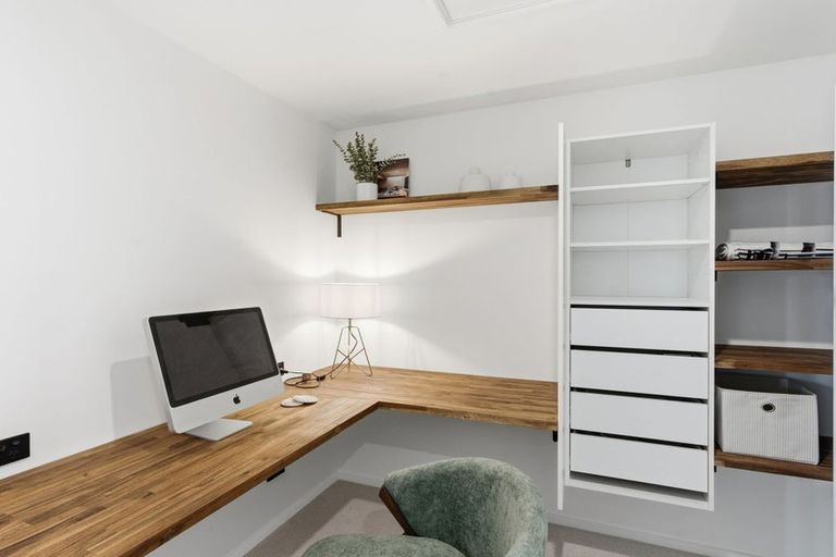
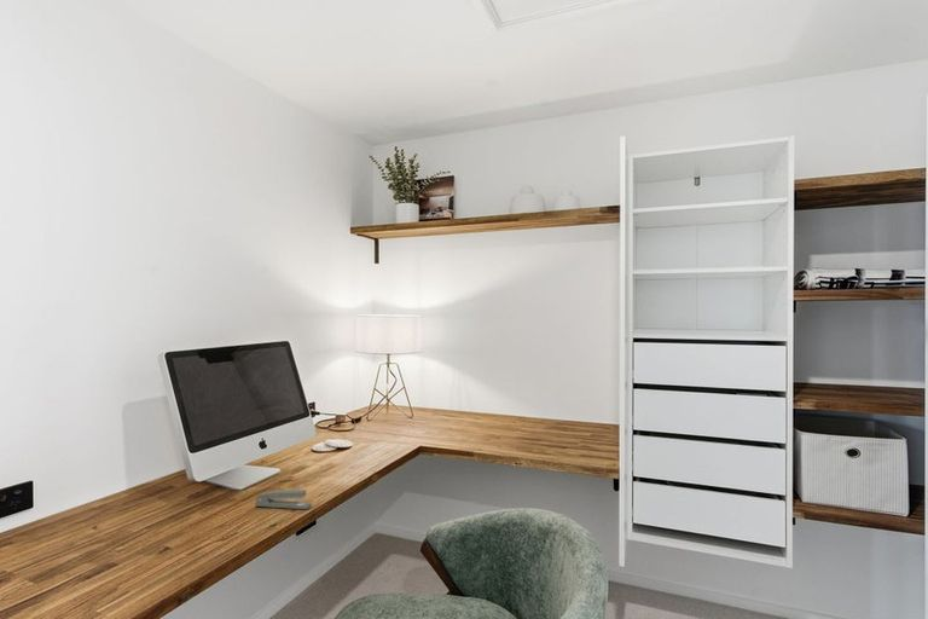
+ stapler (283, 497)
